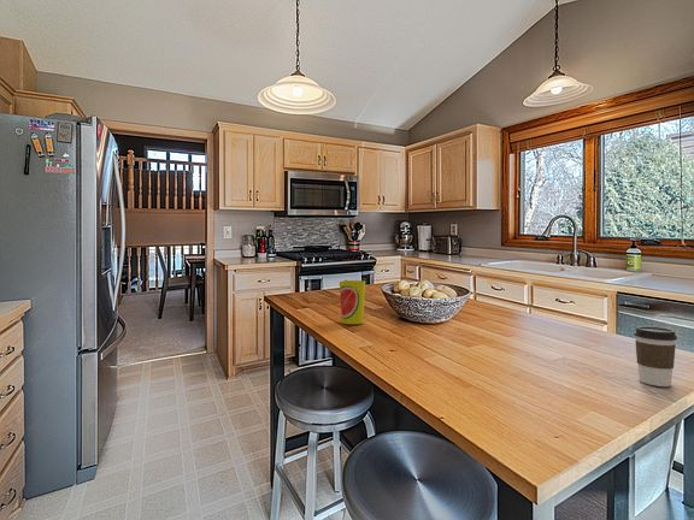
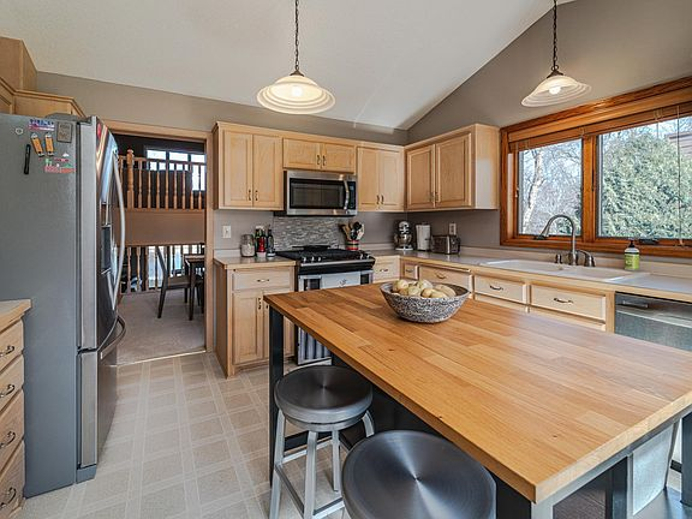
- cup (352, 301)
- coffee cup (654, 355)
